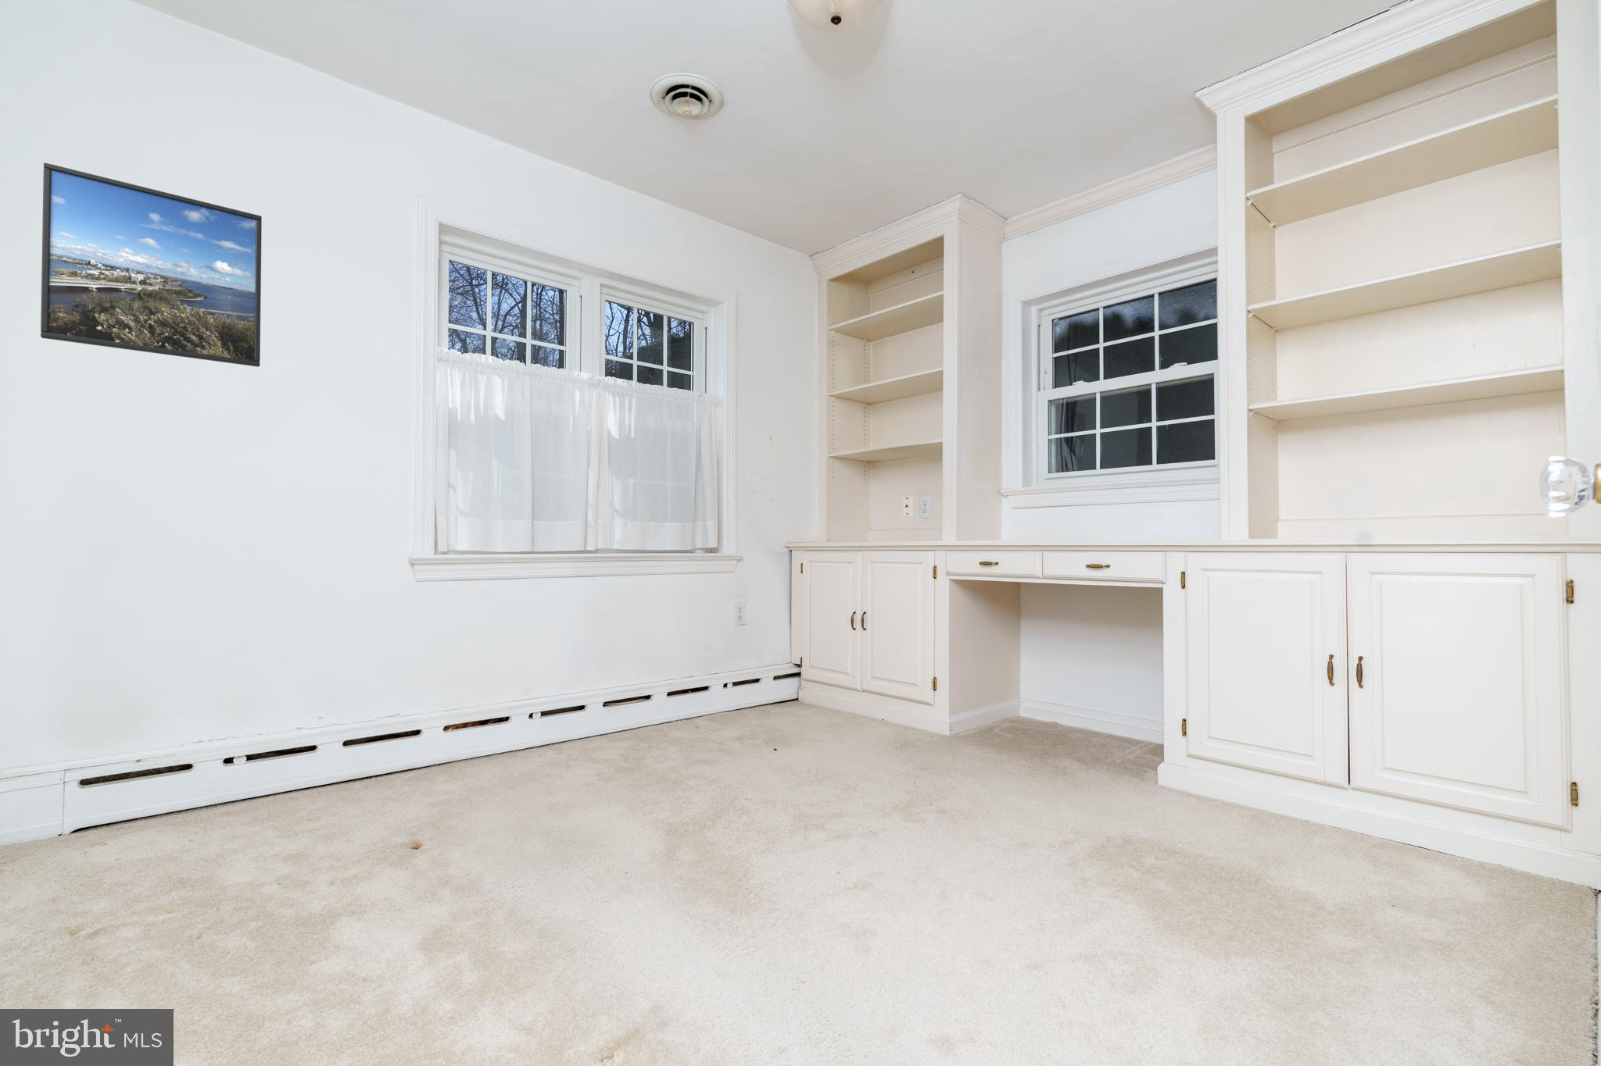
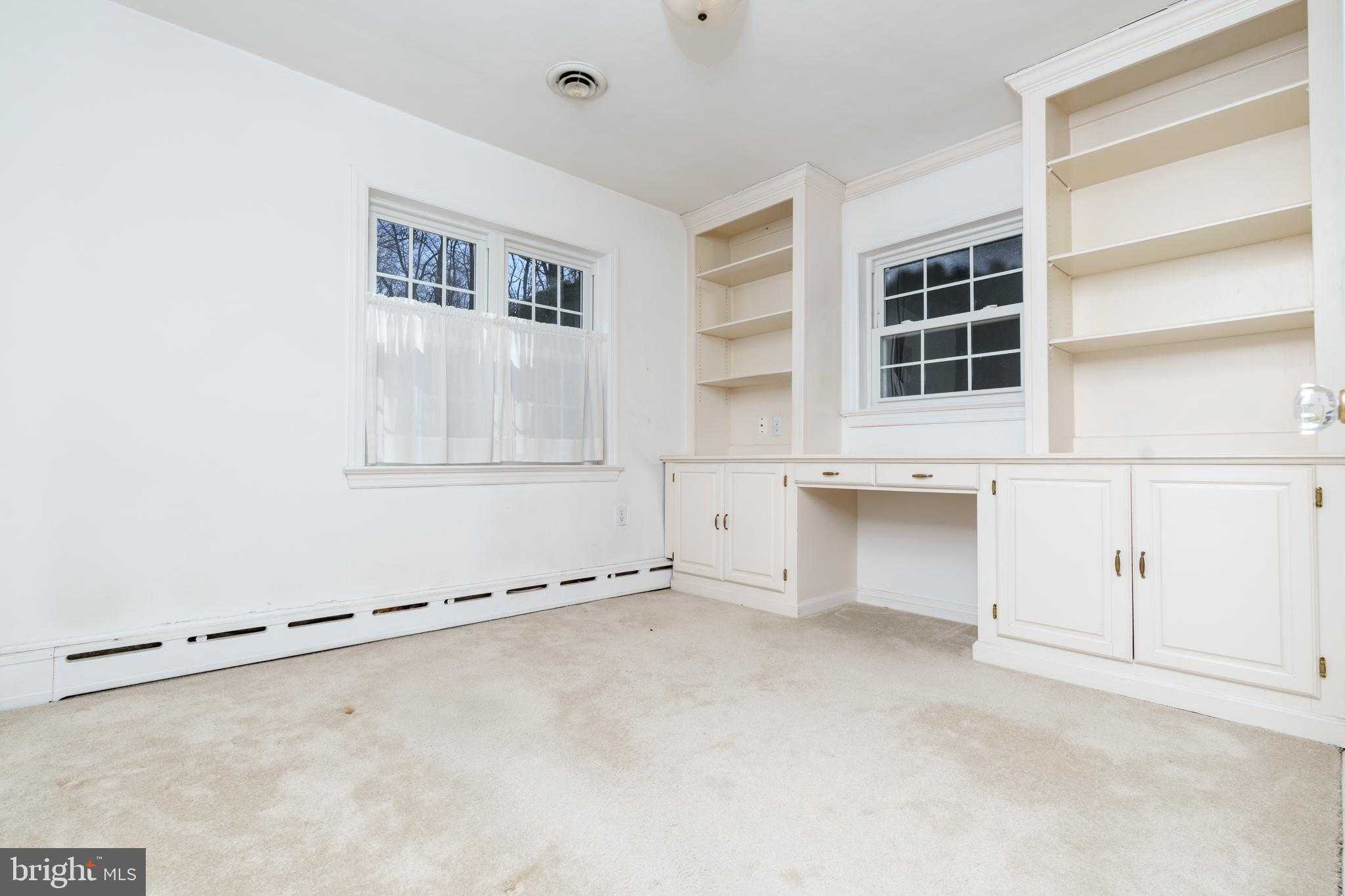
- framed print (160, 271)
